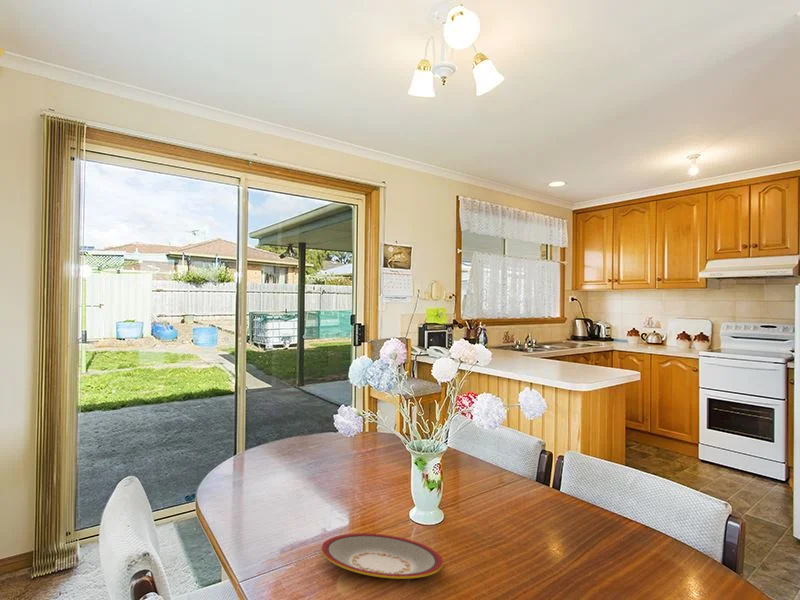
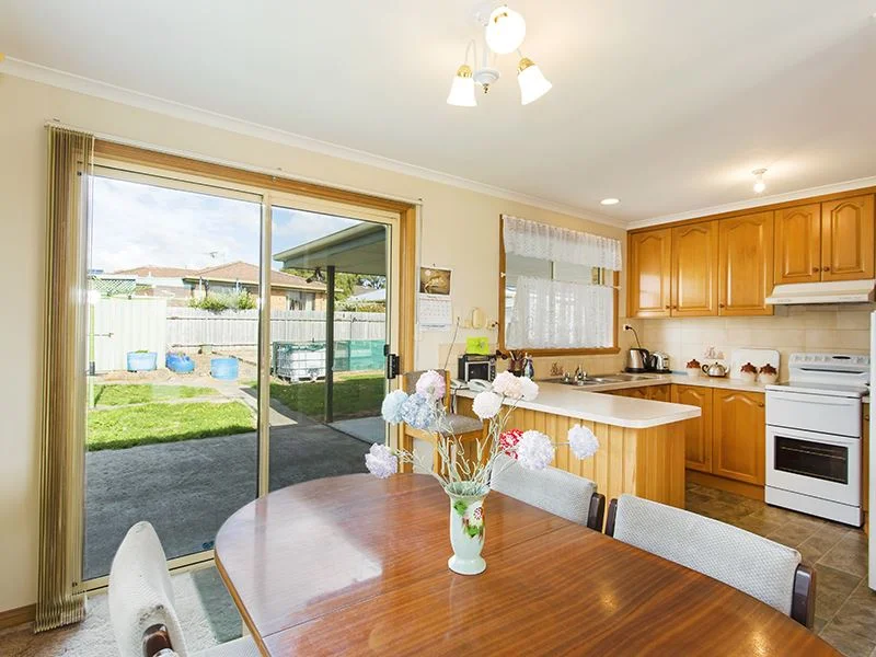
- plate (380, 558)
